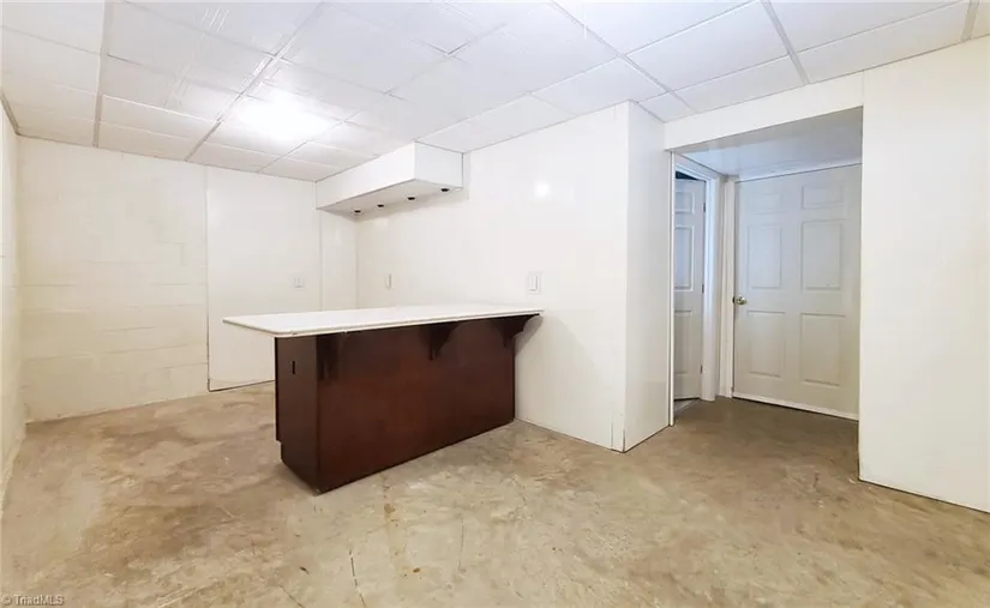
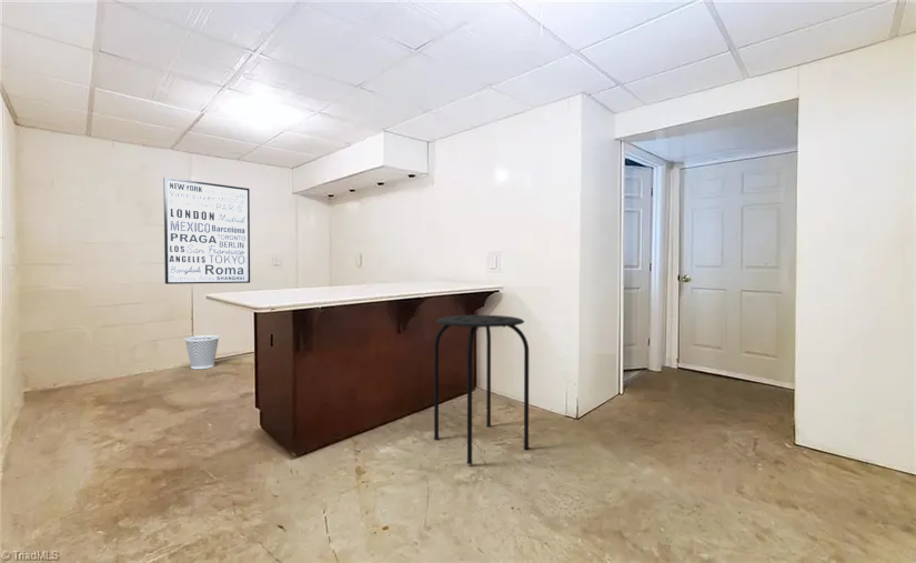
+ stool (486, 381)
+ wastebasket (202, 352)
+ wall art (209, 233)
